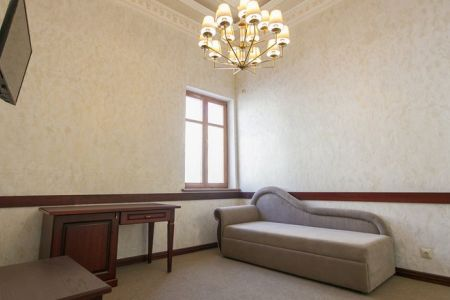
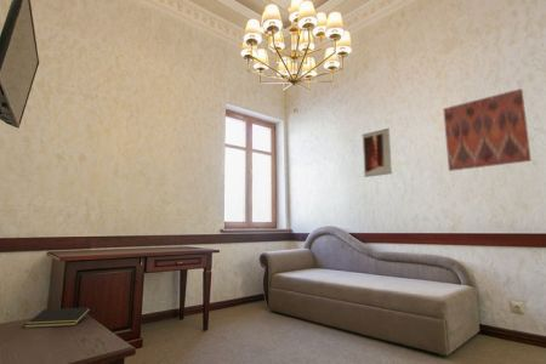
+ wall art (376, 153)
+ wall art (483, 132)
+ notepad (58, 317)
